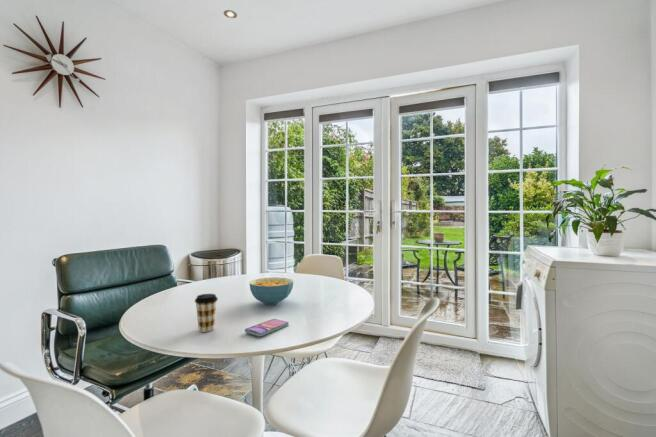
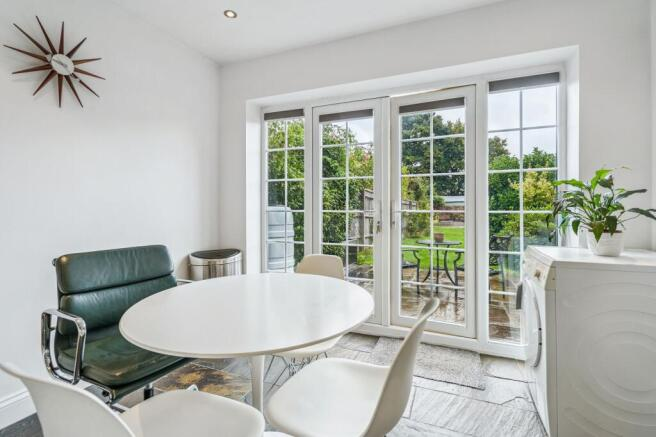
- smartphone (267, 327)
- cereal bowl (271, 292)
- coffee cup (206, 312)
